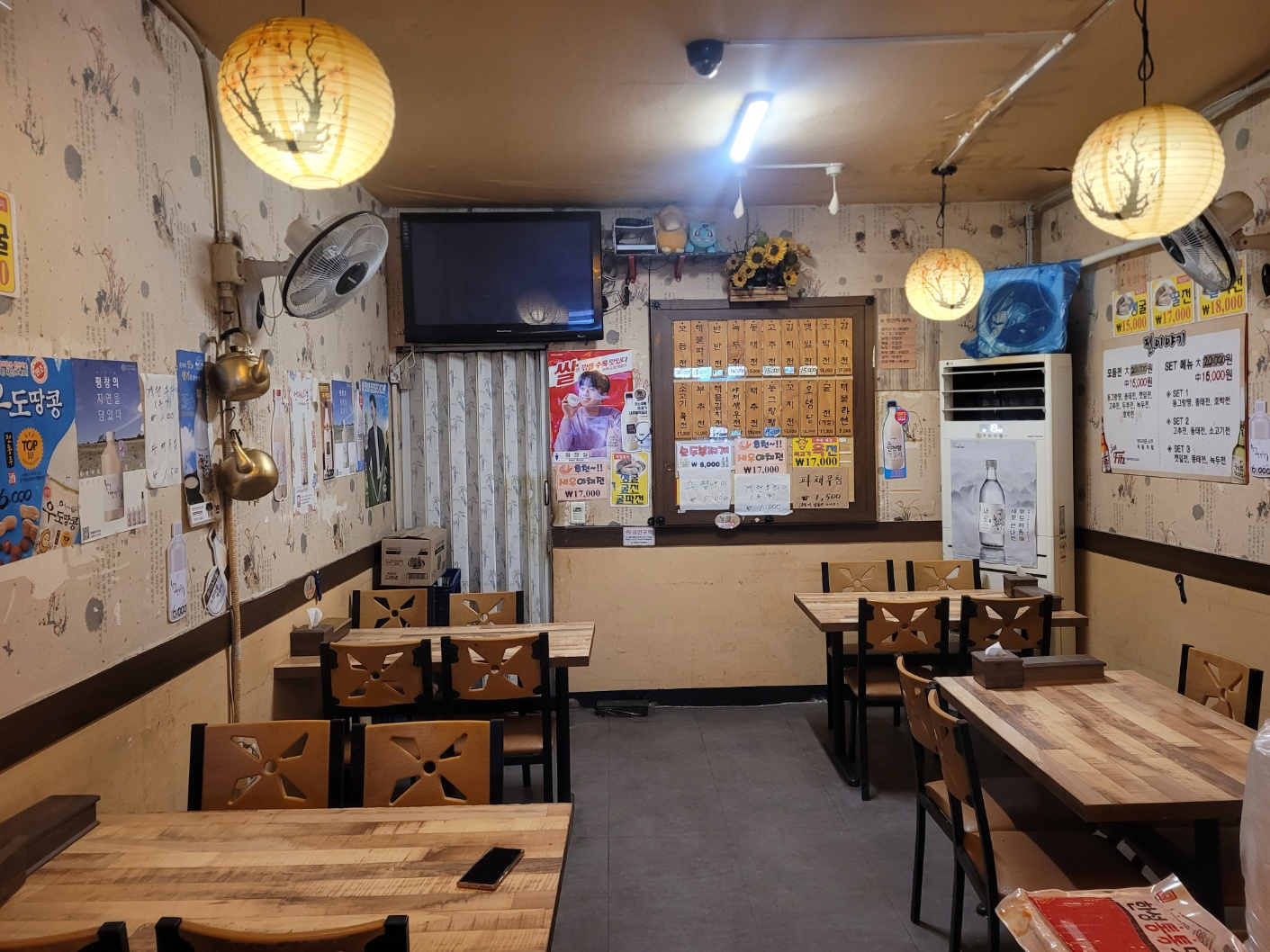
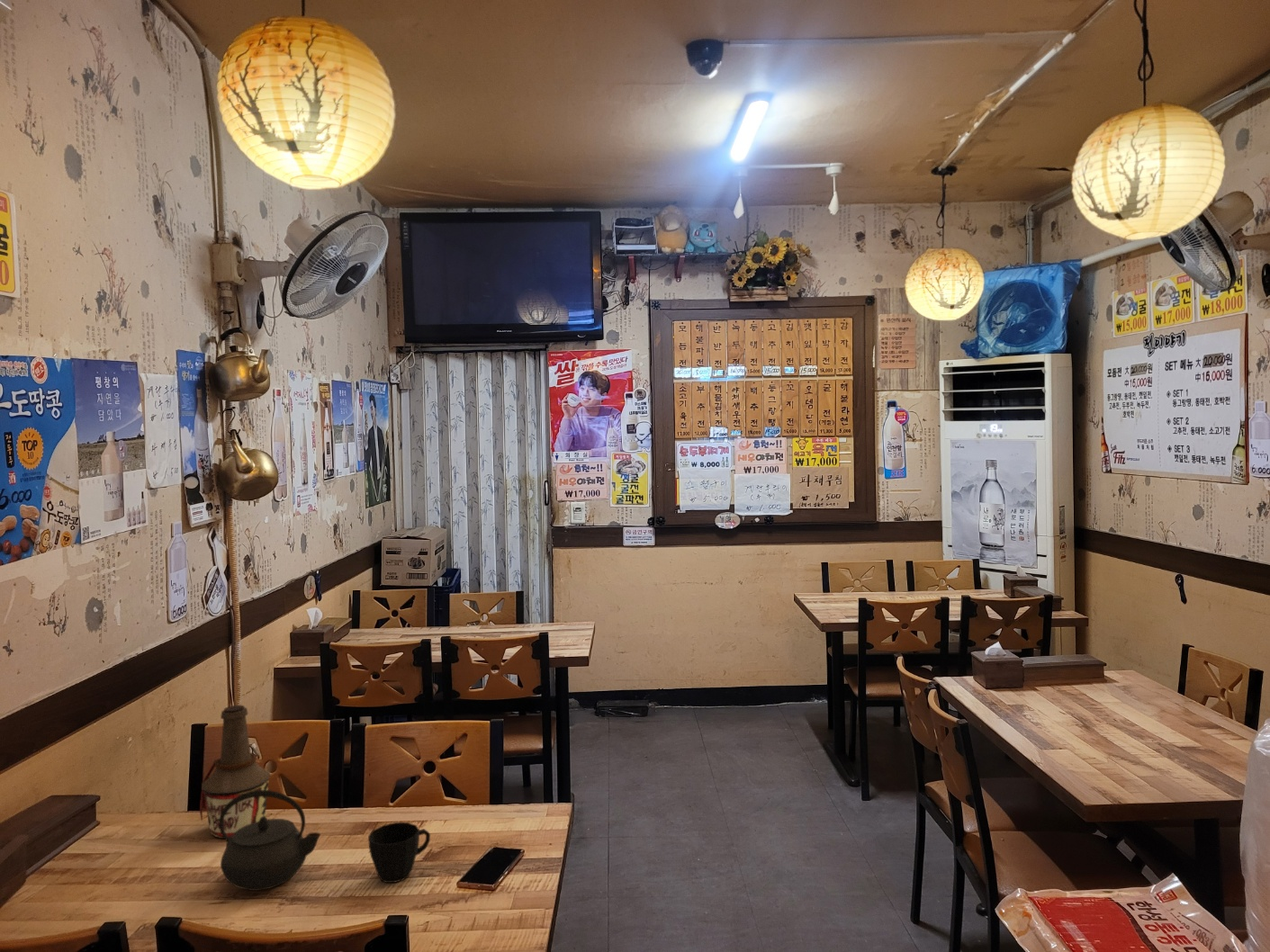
+ bottle (232, 768)
+ kettle (270, 834)
+ cup (397, 854)
